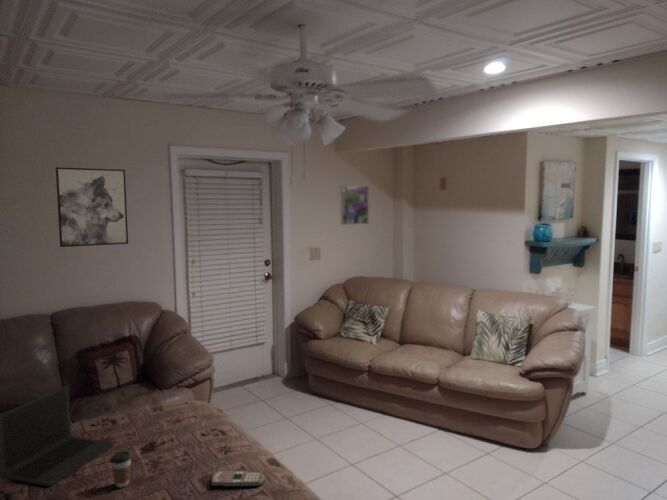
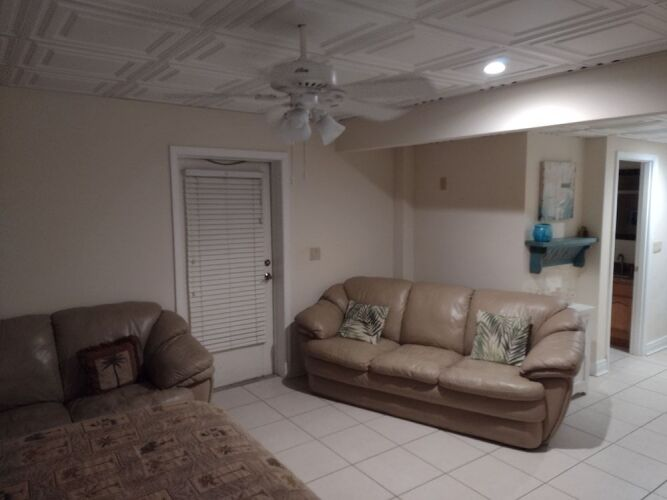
- wall art (93, 207)
- coffee cup (121, 469)
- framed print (354, 205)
- laptop (59, 431)
- remote control (238, 478)
